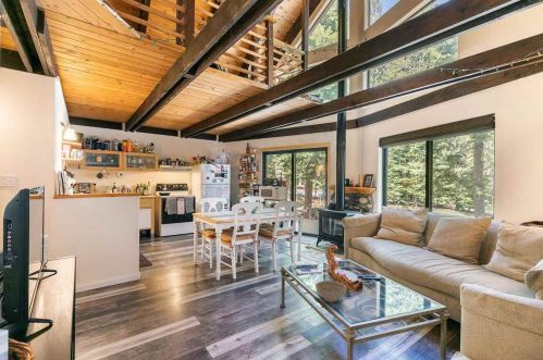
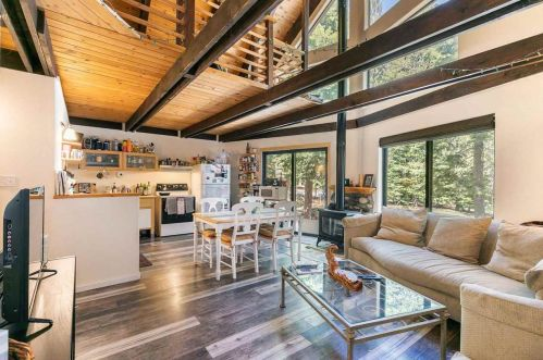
- decorative bowl (330, 291)
